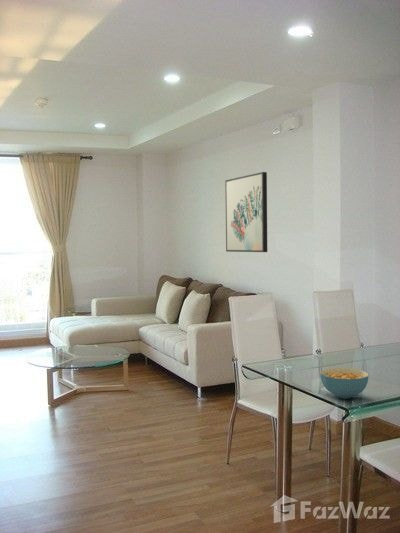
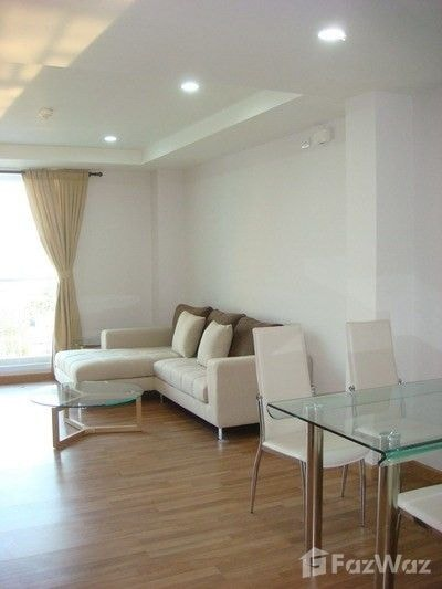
- cereal bowl (344, 384)
- wall art (245, 214)
